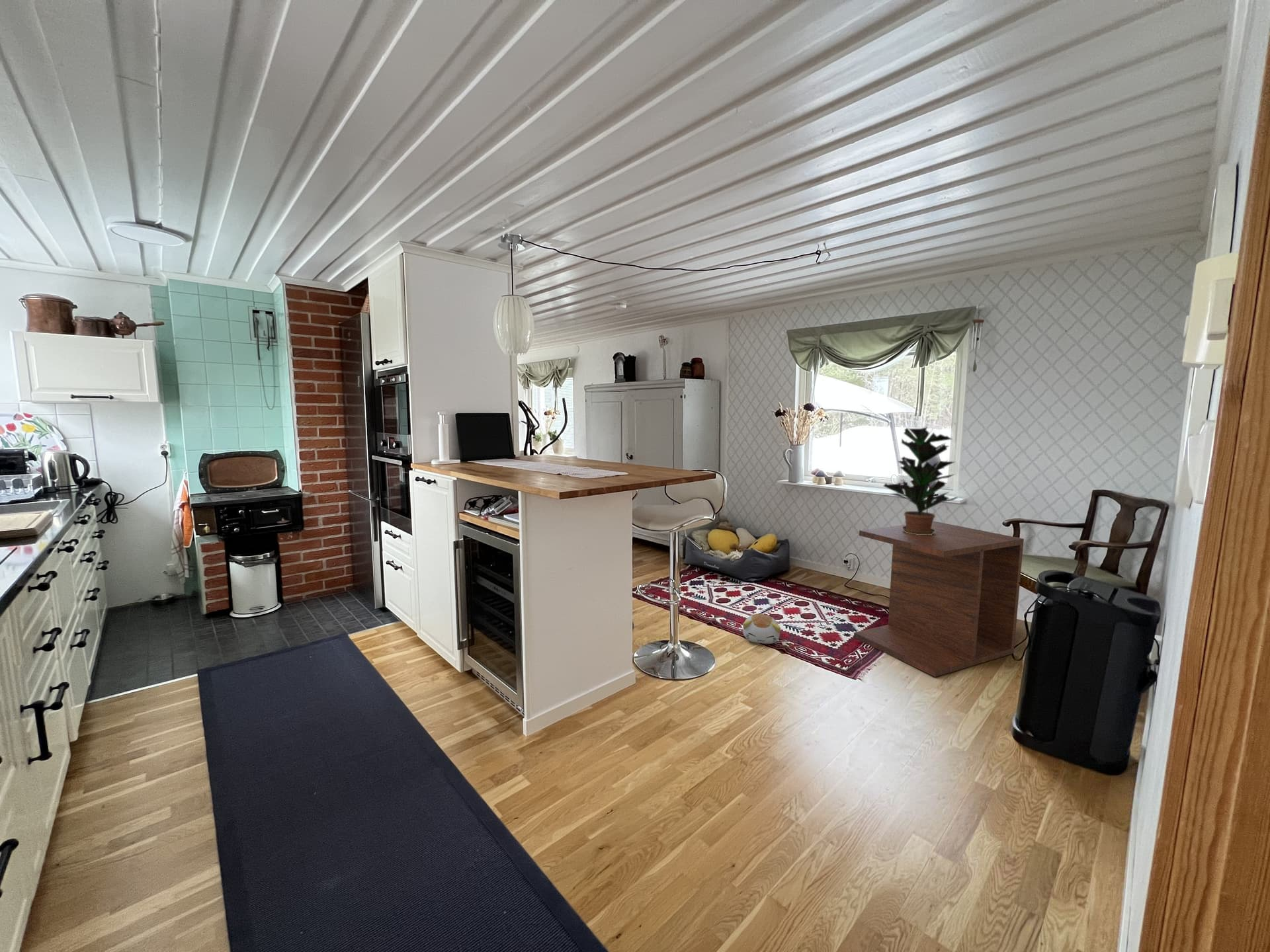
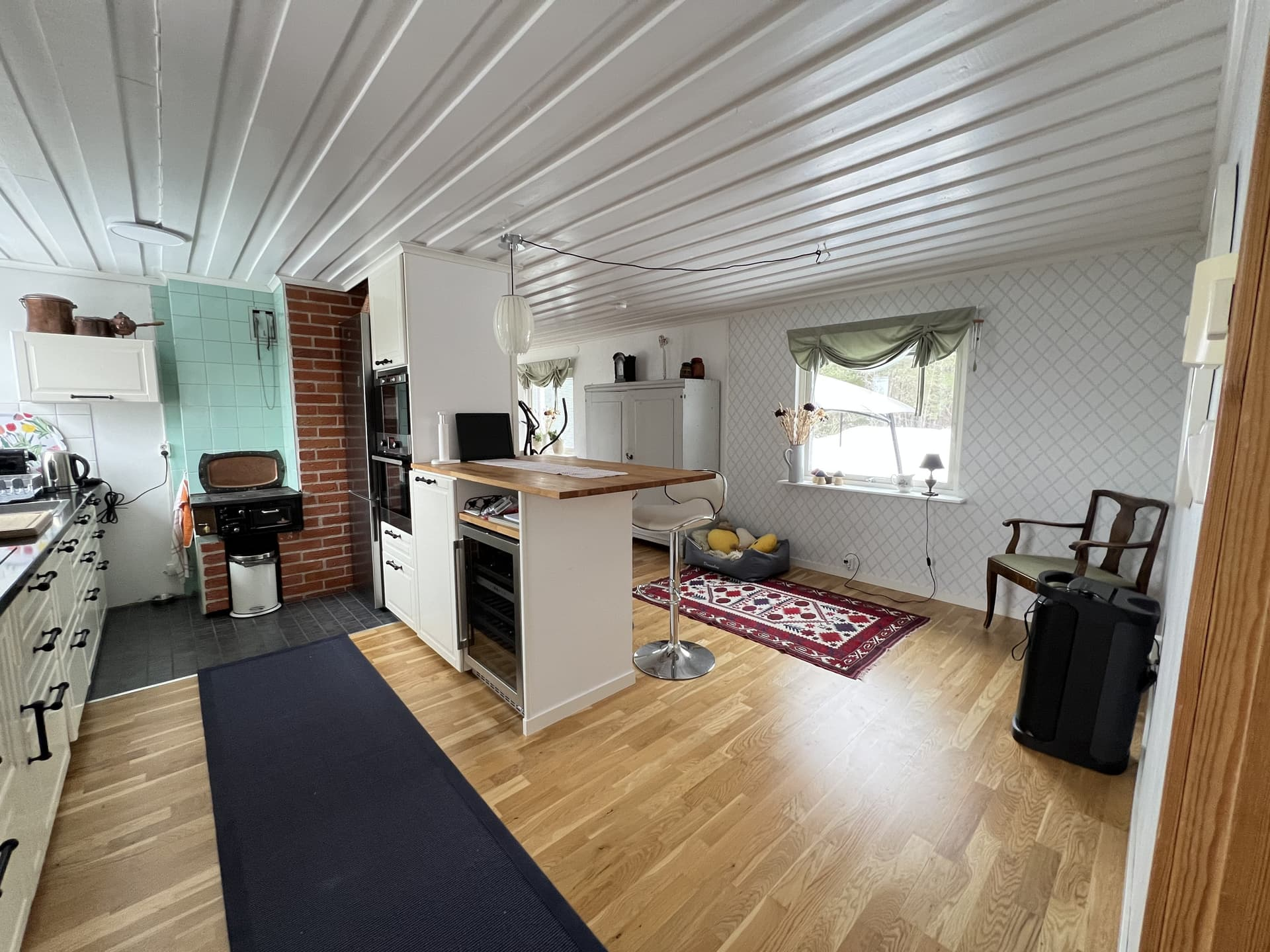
- side table (935, 590)
- plush toy (761, 625)
- potted plant (922, 479)
